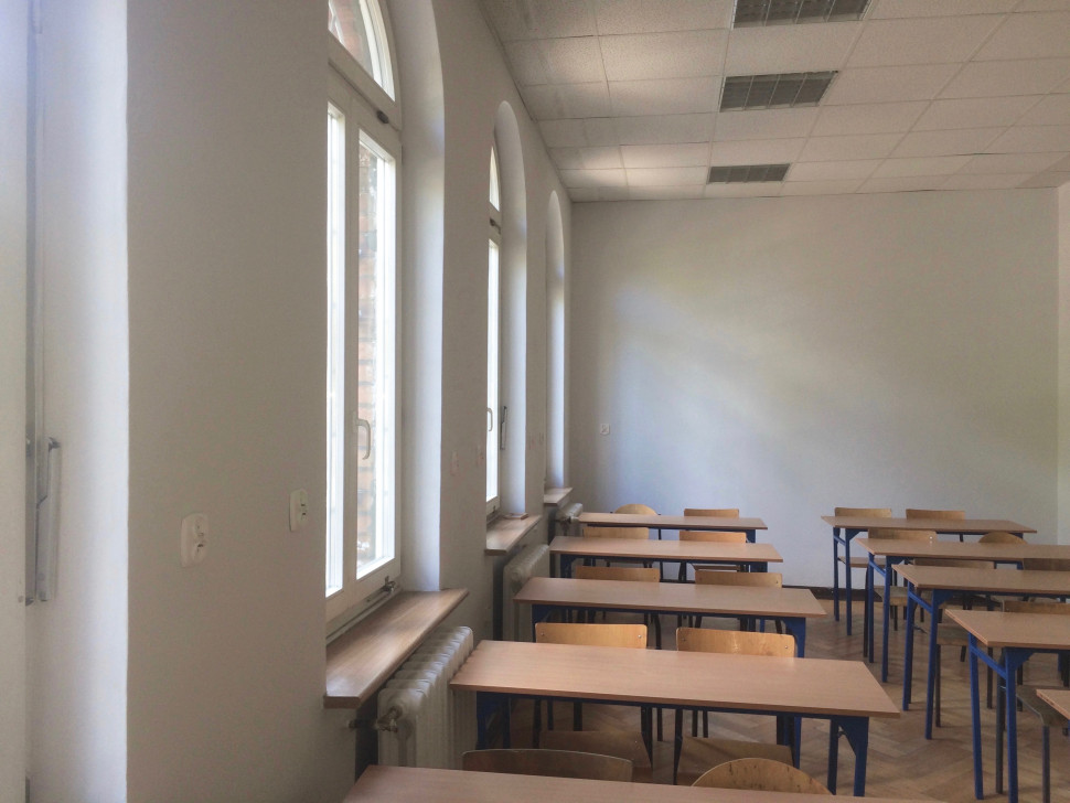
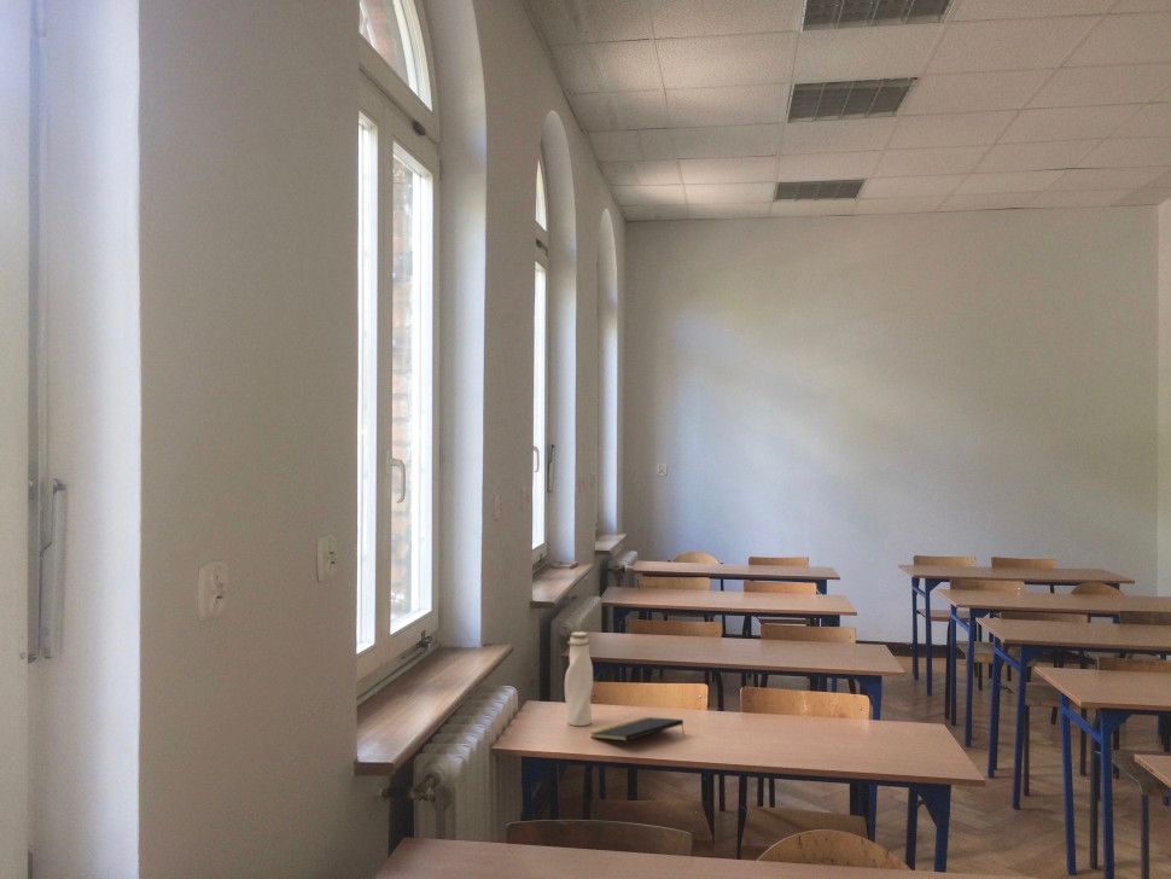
+ water bottle (578, 676)
+ notepad (636, 728)
